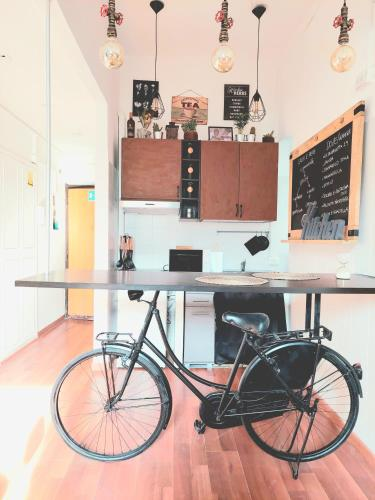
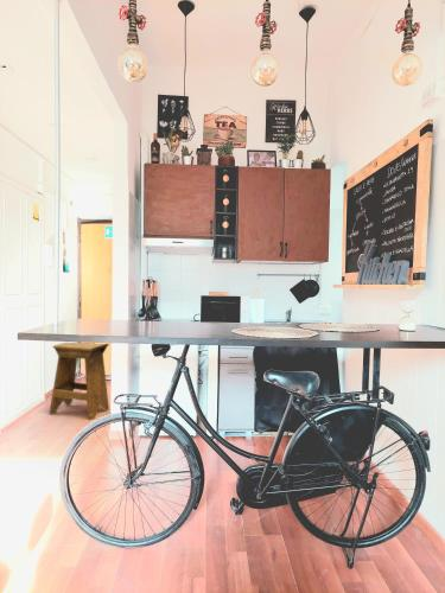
+ stool (80, 383)
